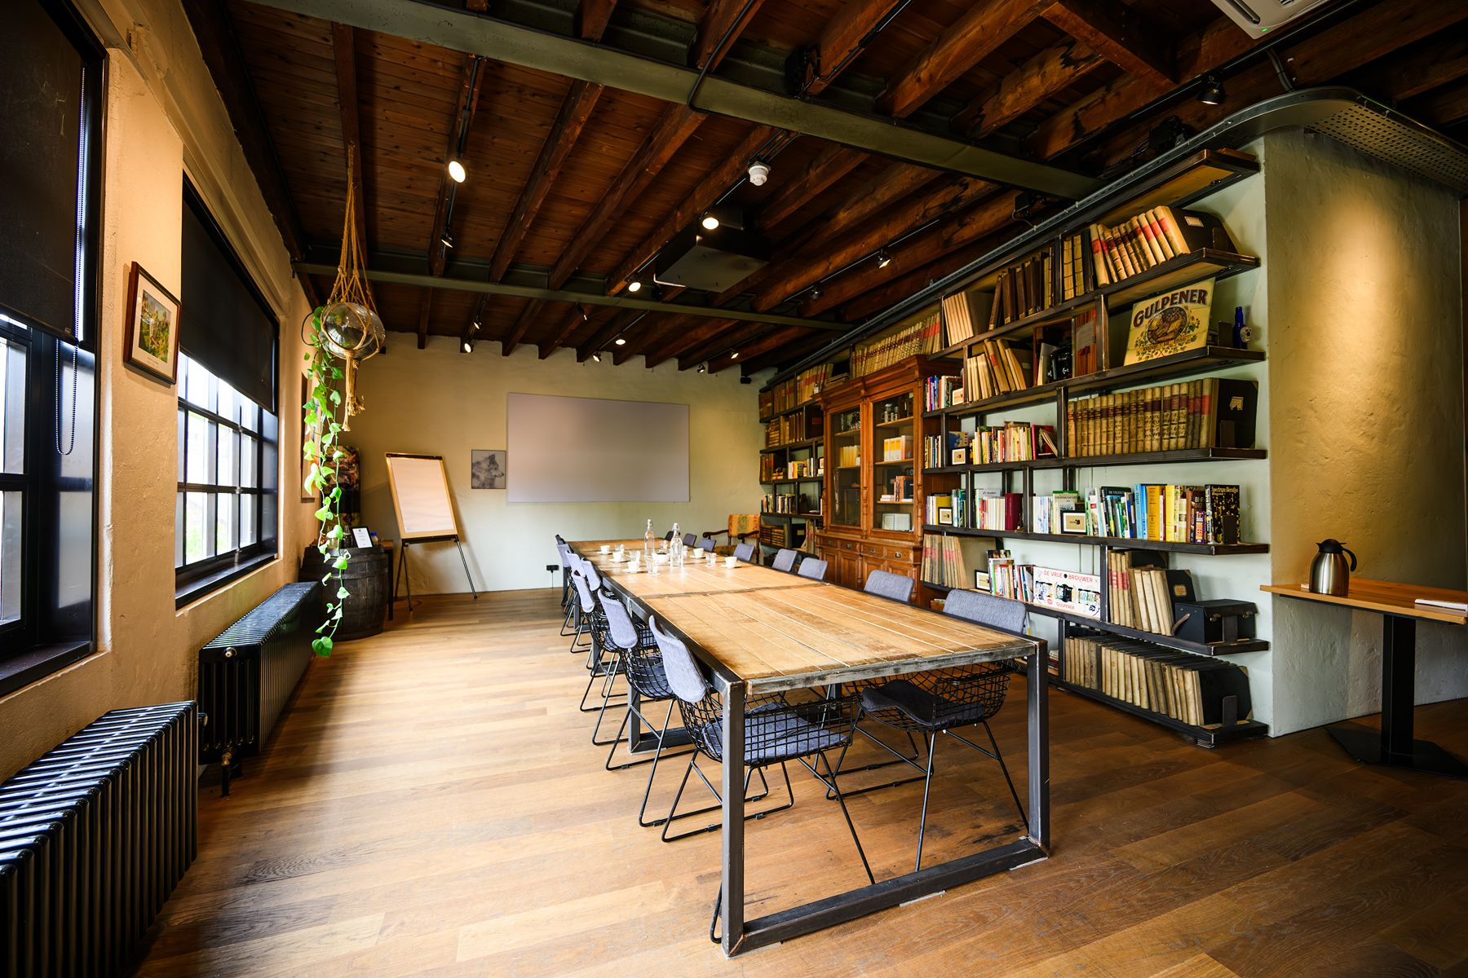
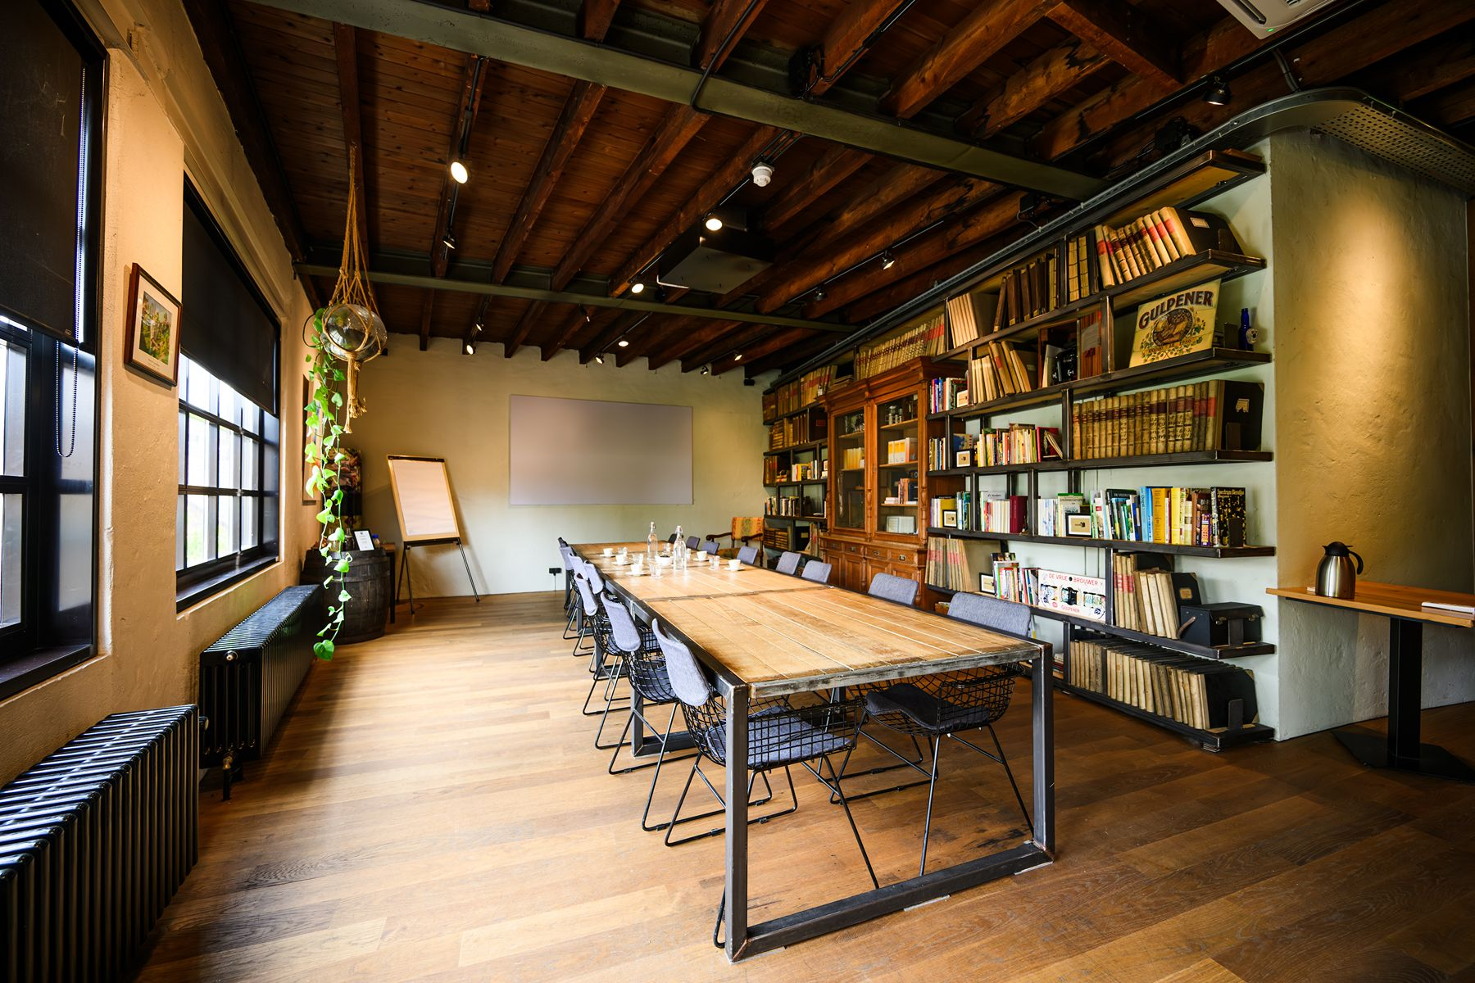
- wall art (488, 469)
